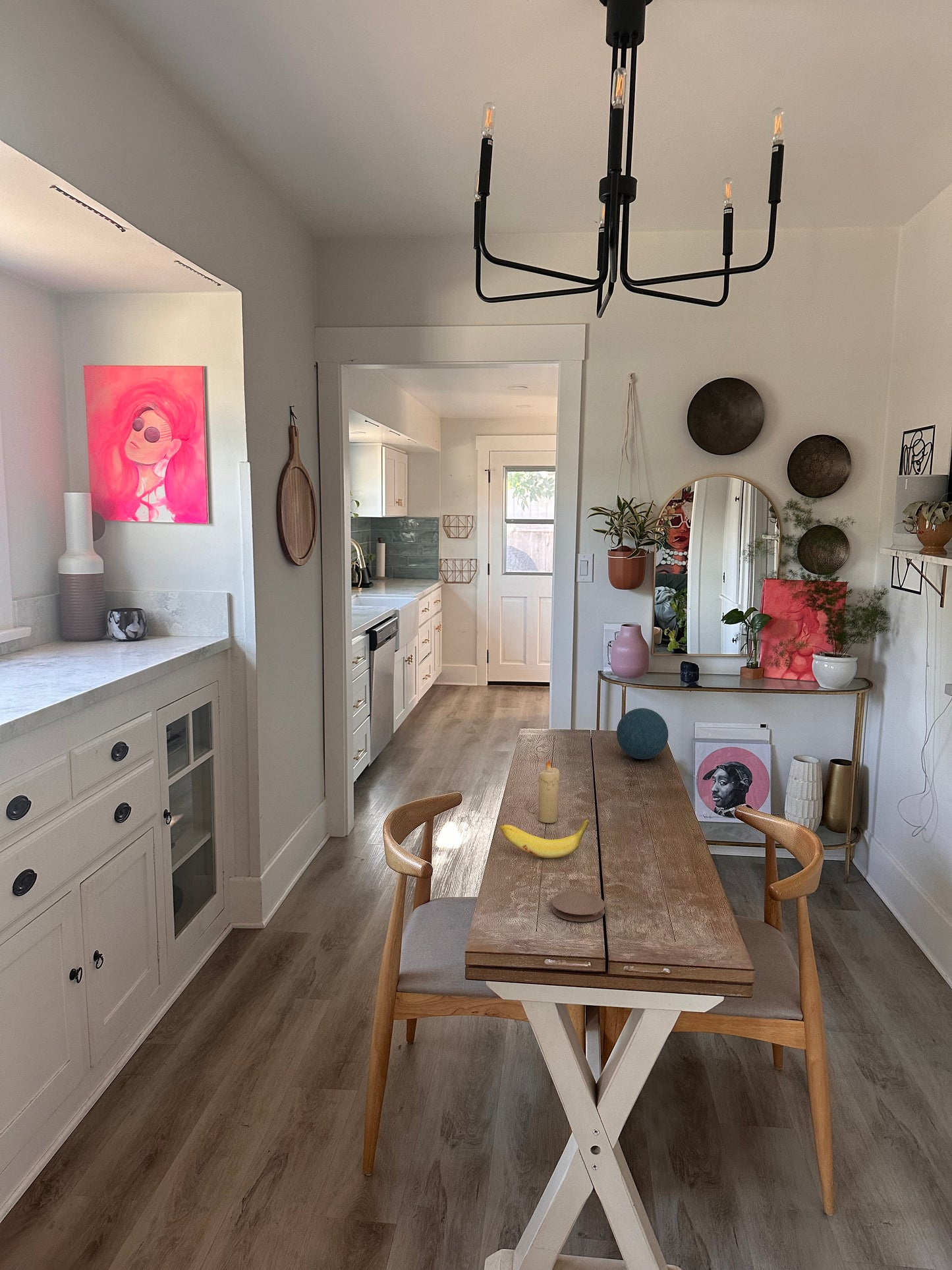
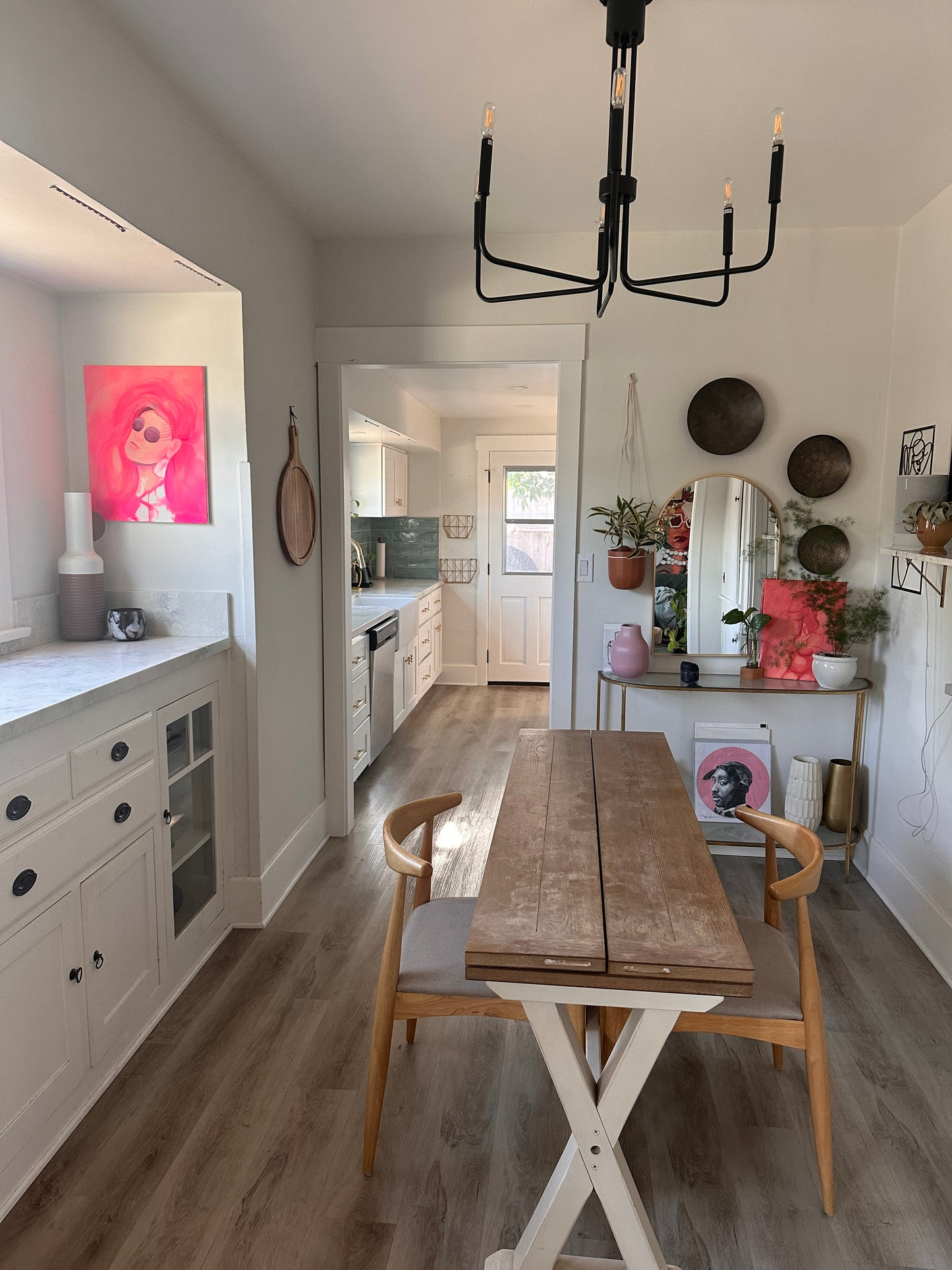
- decorative orb (642, 734)
- coaster (578, 906)
- candle (548, 790)
- banana (544, 839)
